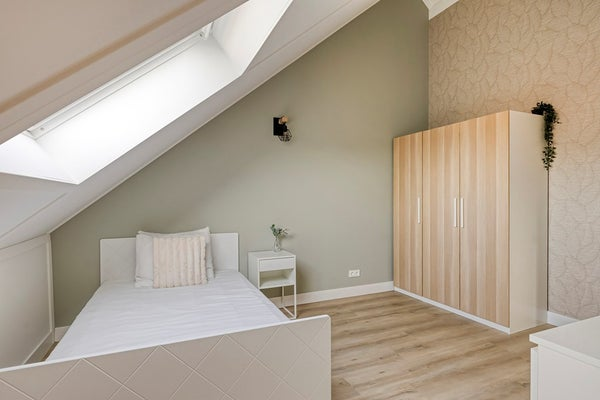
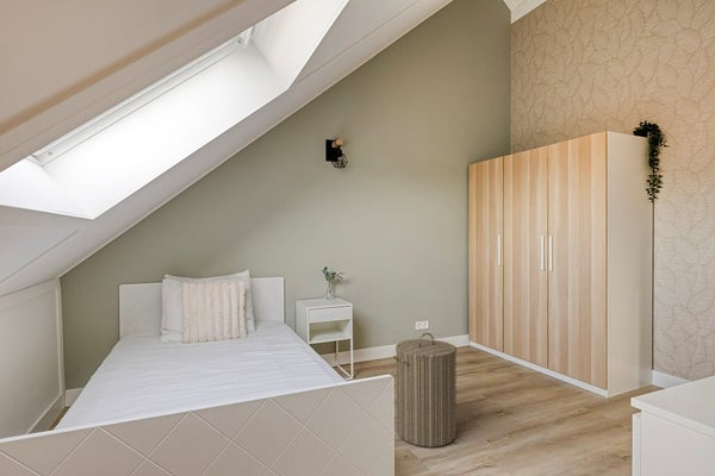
+ laundry hamper (425, 382)
